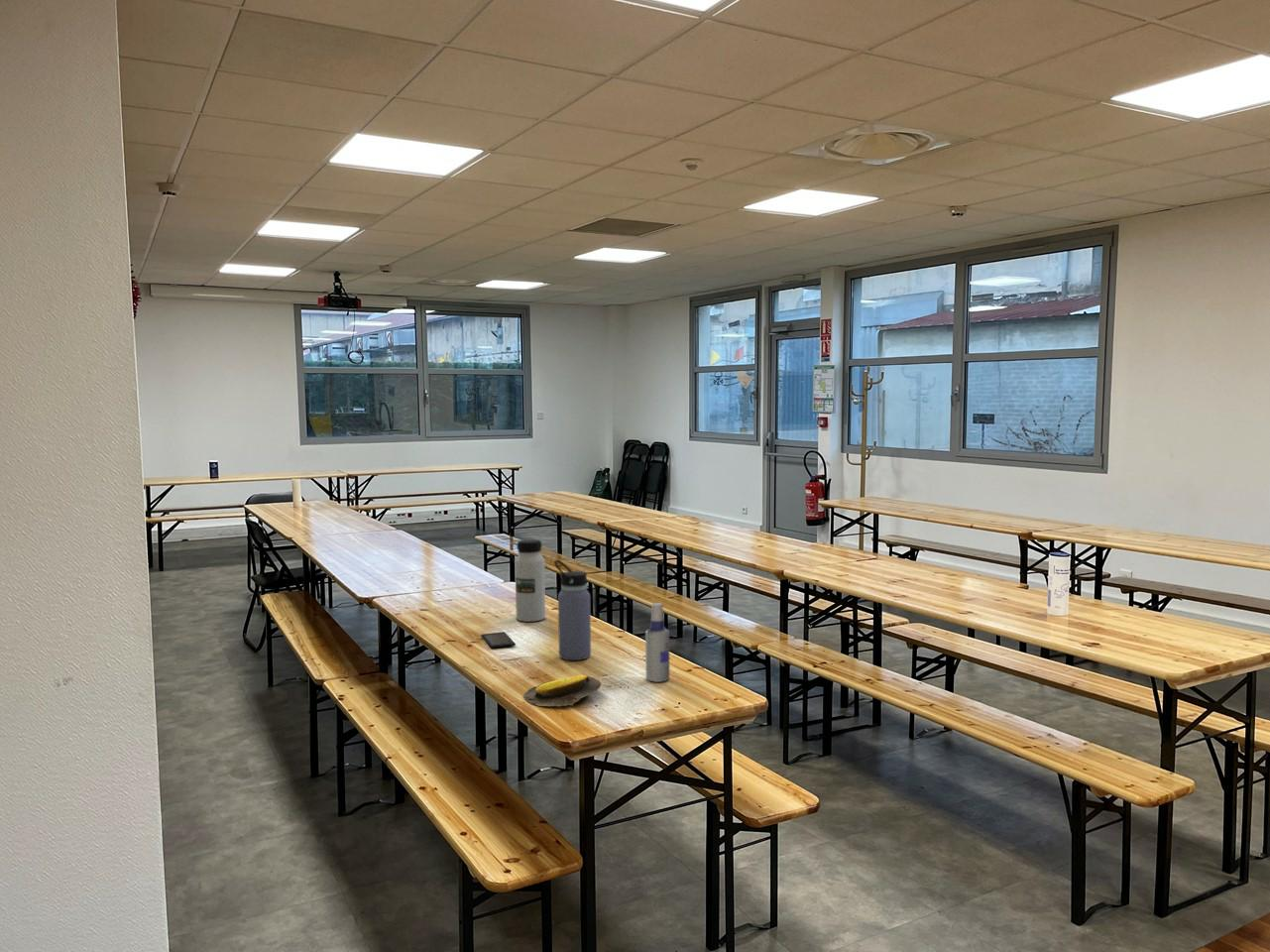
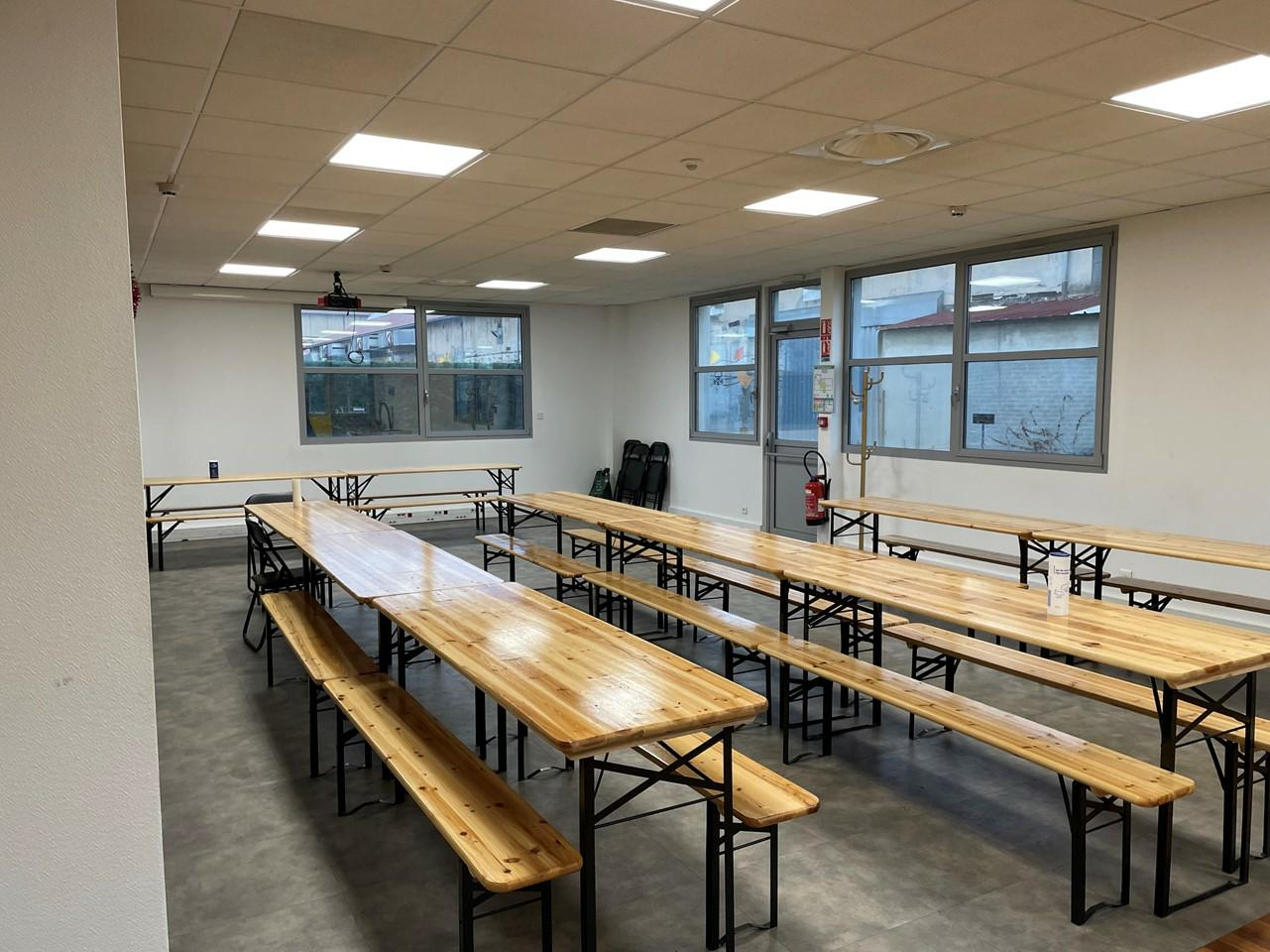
- smartphone (498, 639)
- banana (562, 684)
- water bottle (529, 579)
- water bottle (572, 608)
- spray bottle (657, 641)
